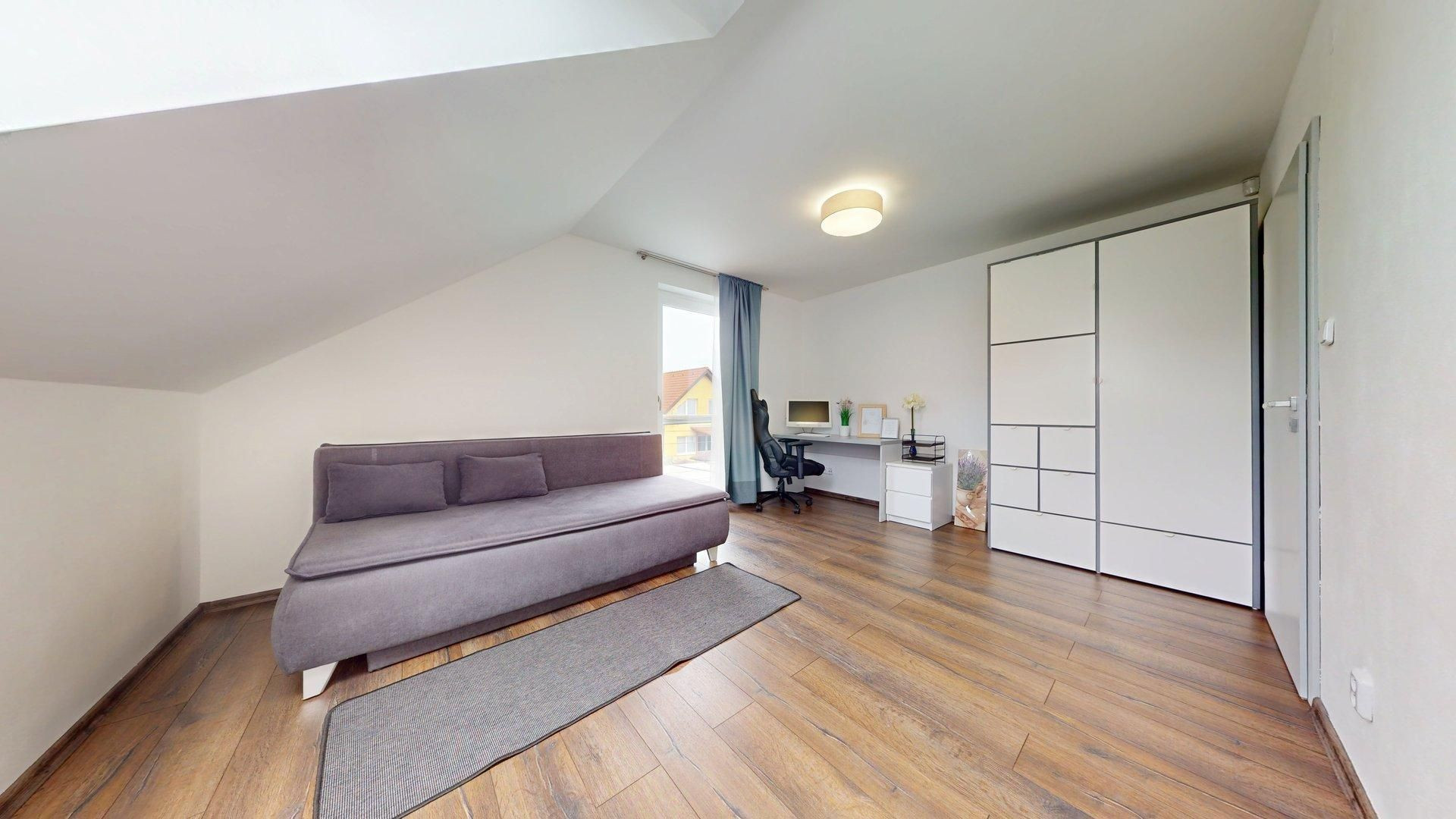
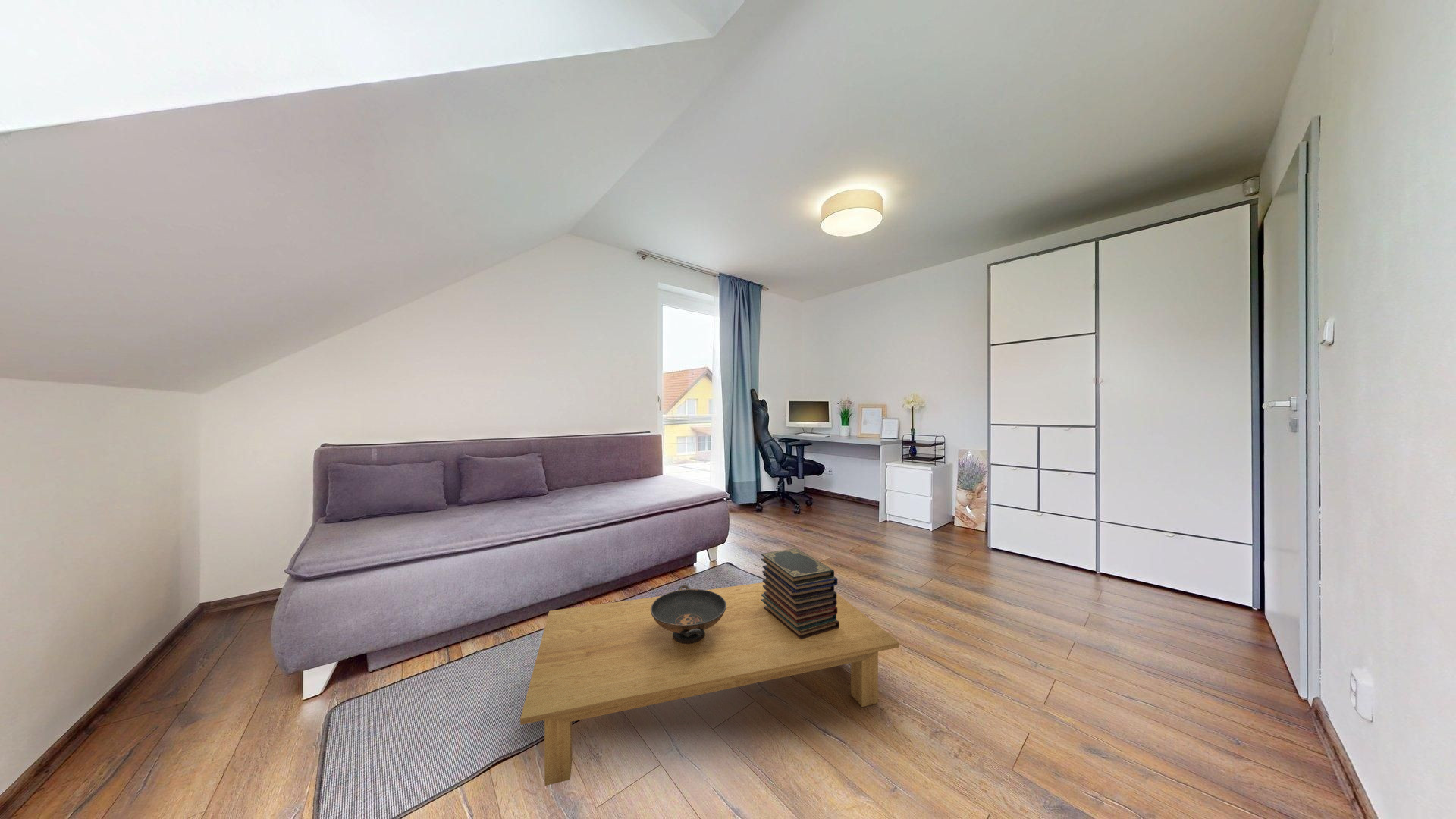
+ decorative bowl (689, 619)
+ coffee table (711, 656)
+ book stack (796, 588)
